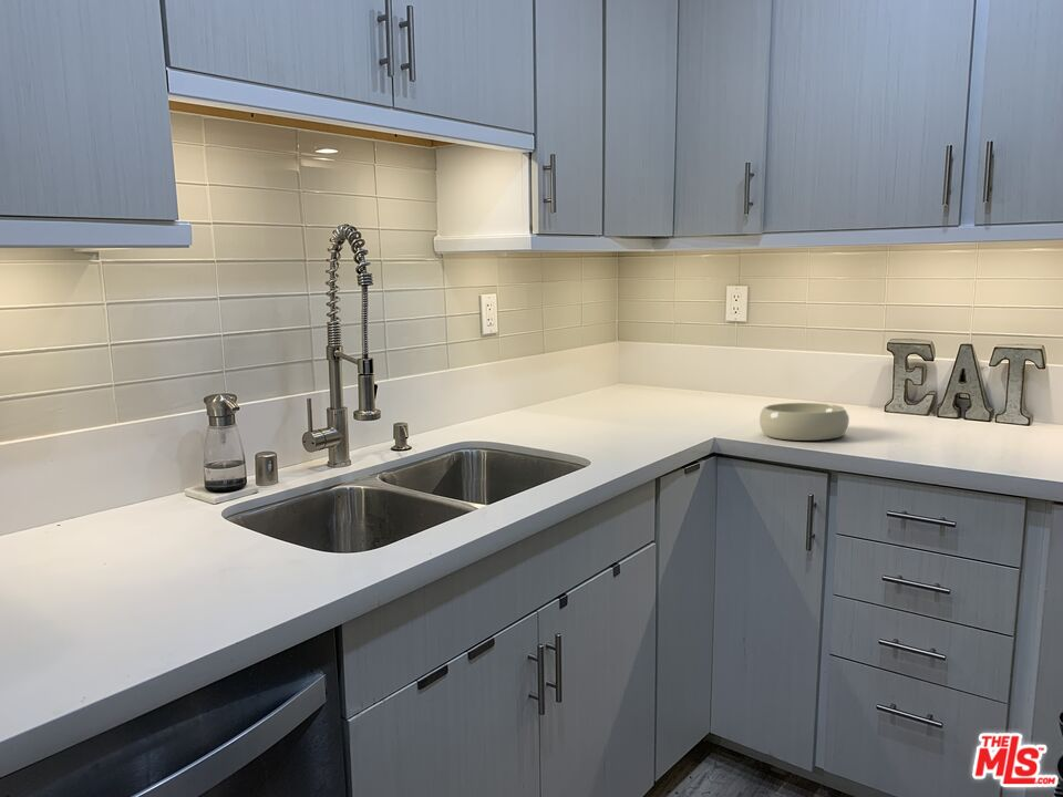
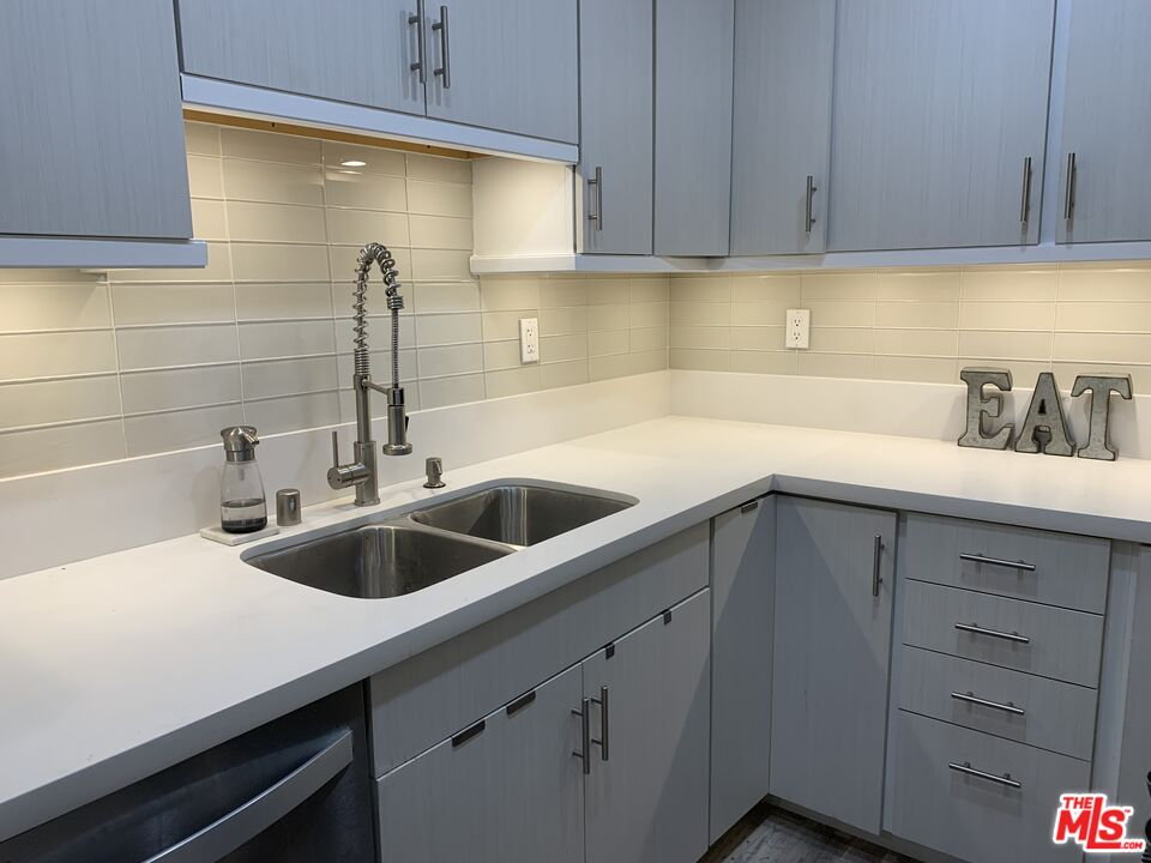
- bowl (804, 421)
